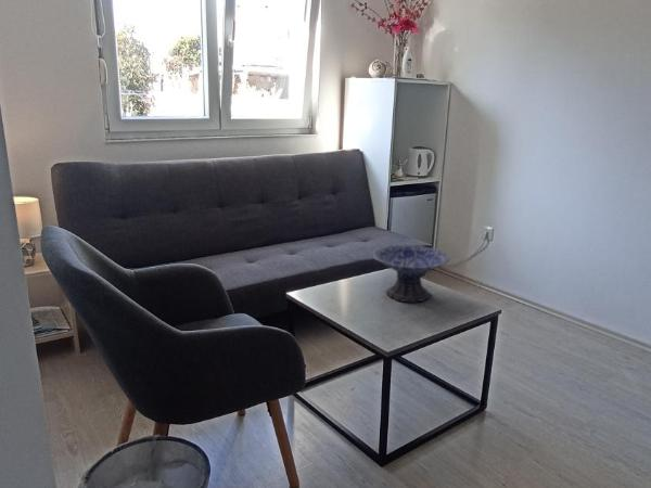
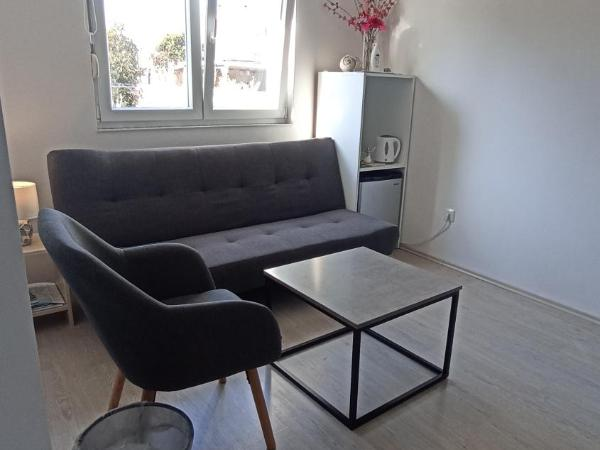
- decorative bowl (408, 274)
